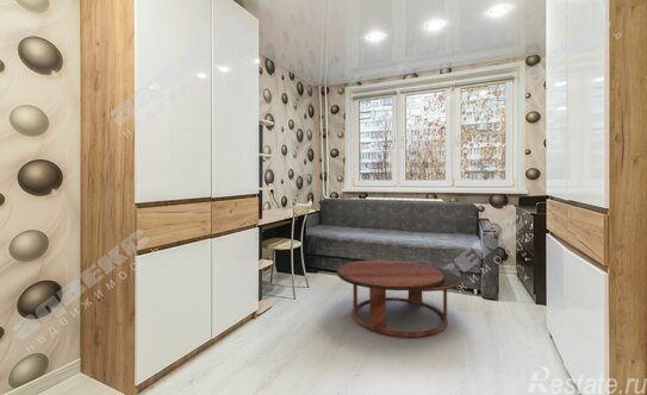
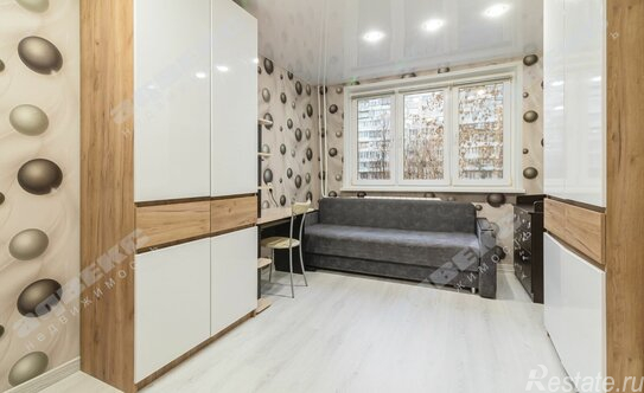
- coffee table (397, 289)
